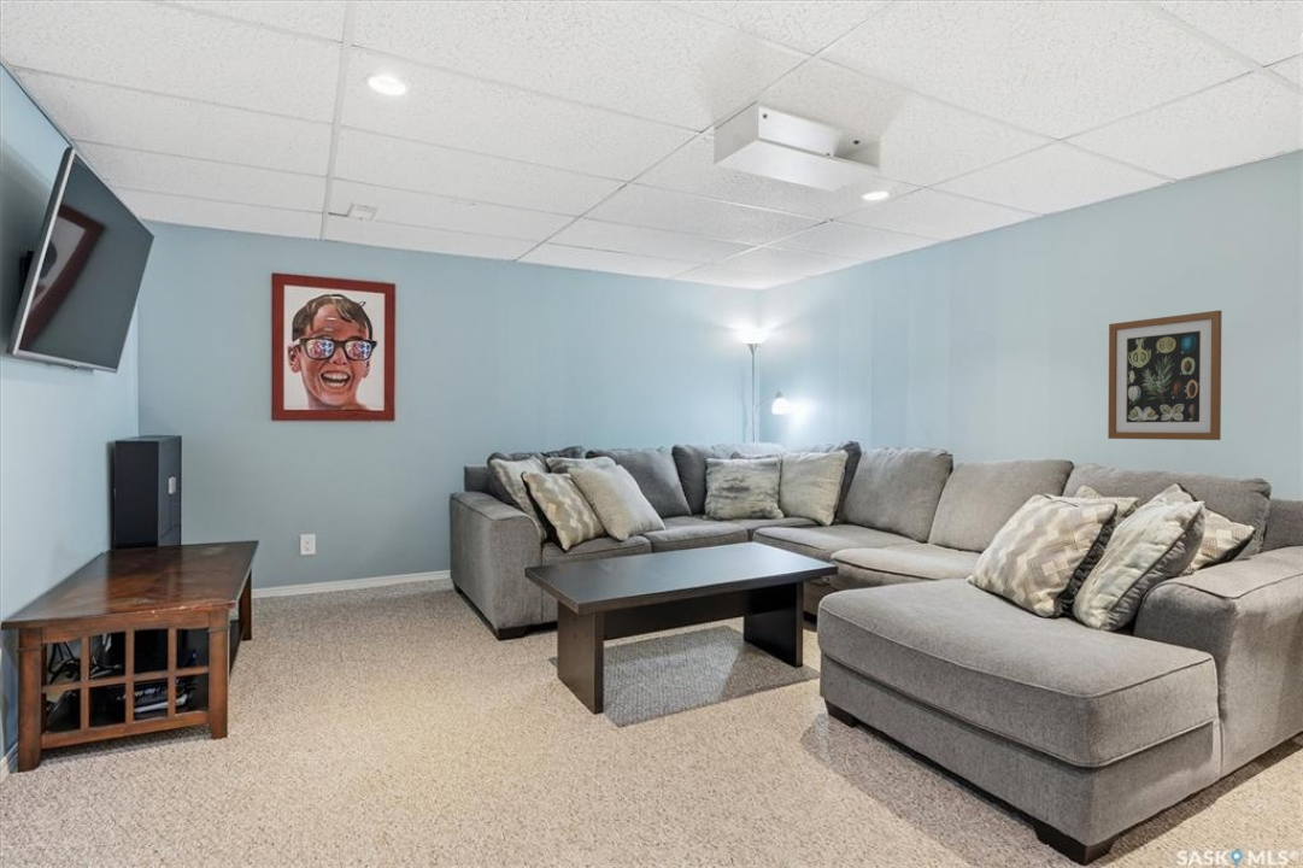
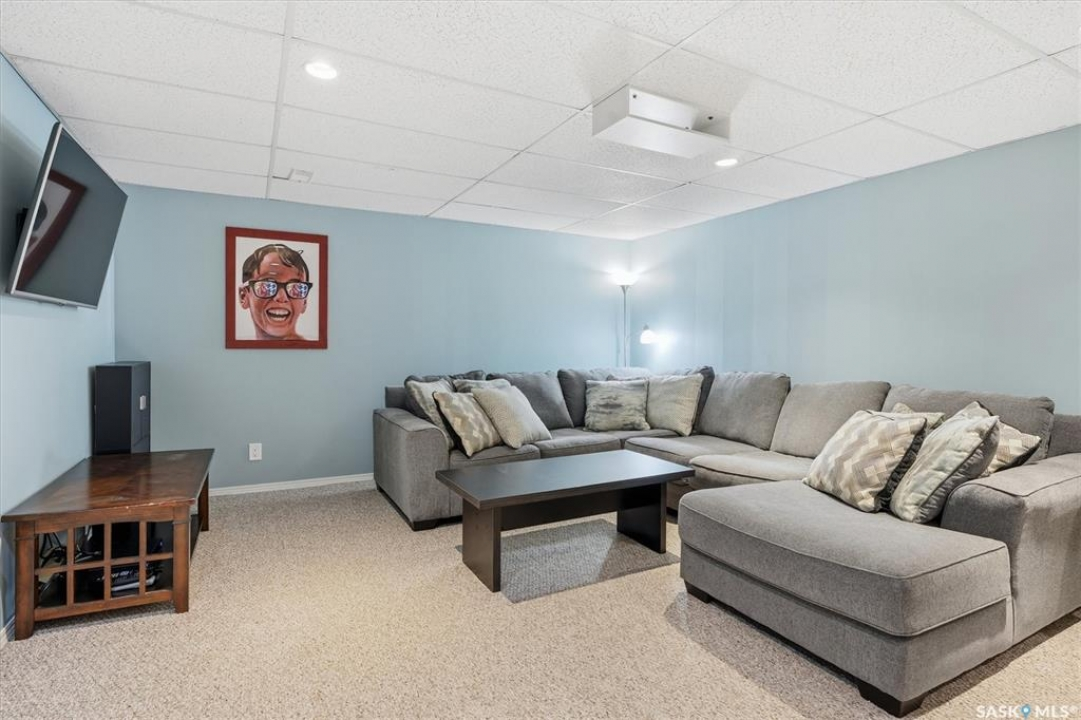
- wall art (1161, 379)
